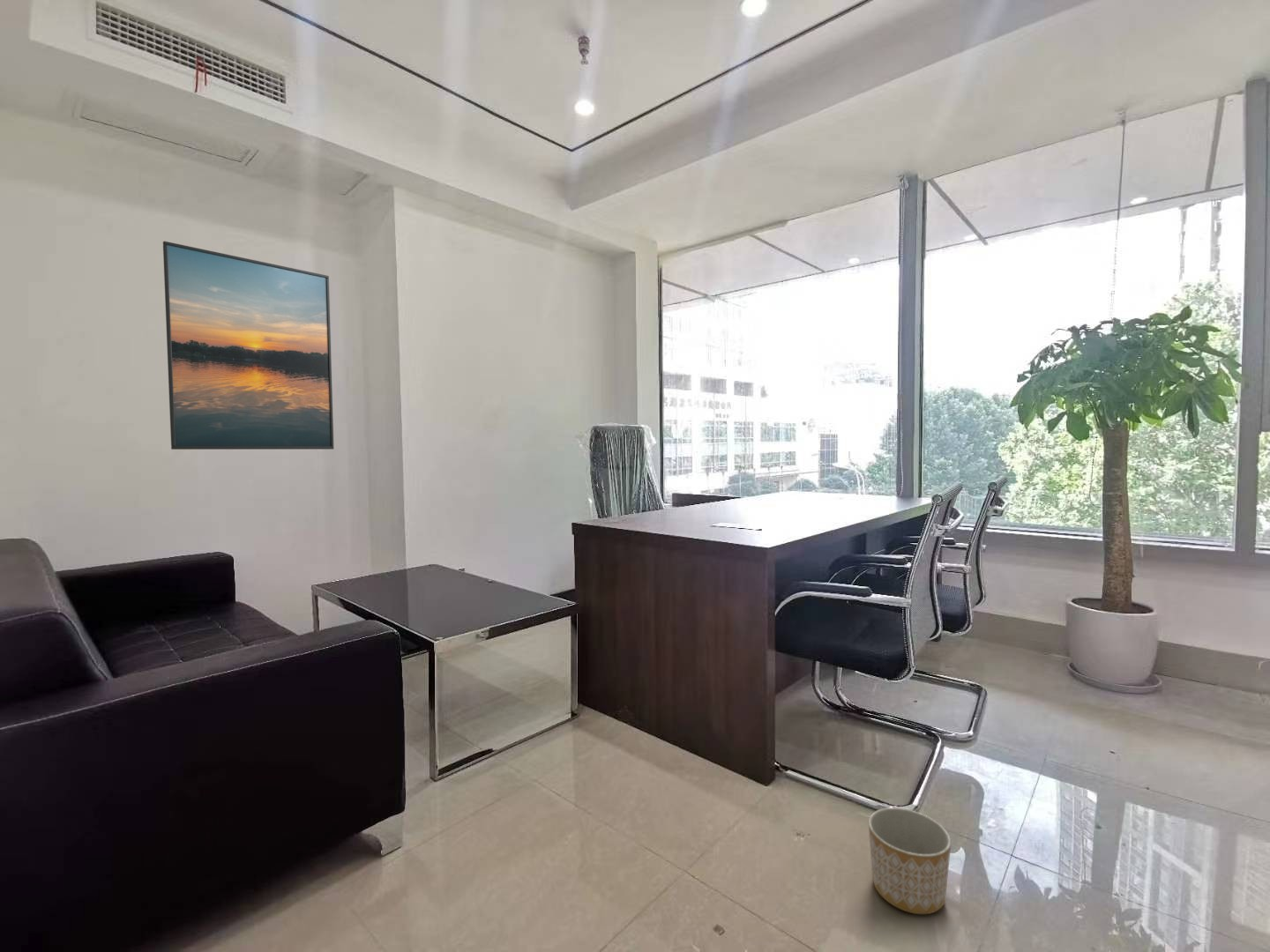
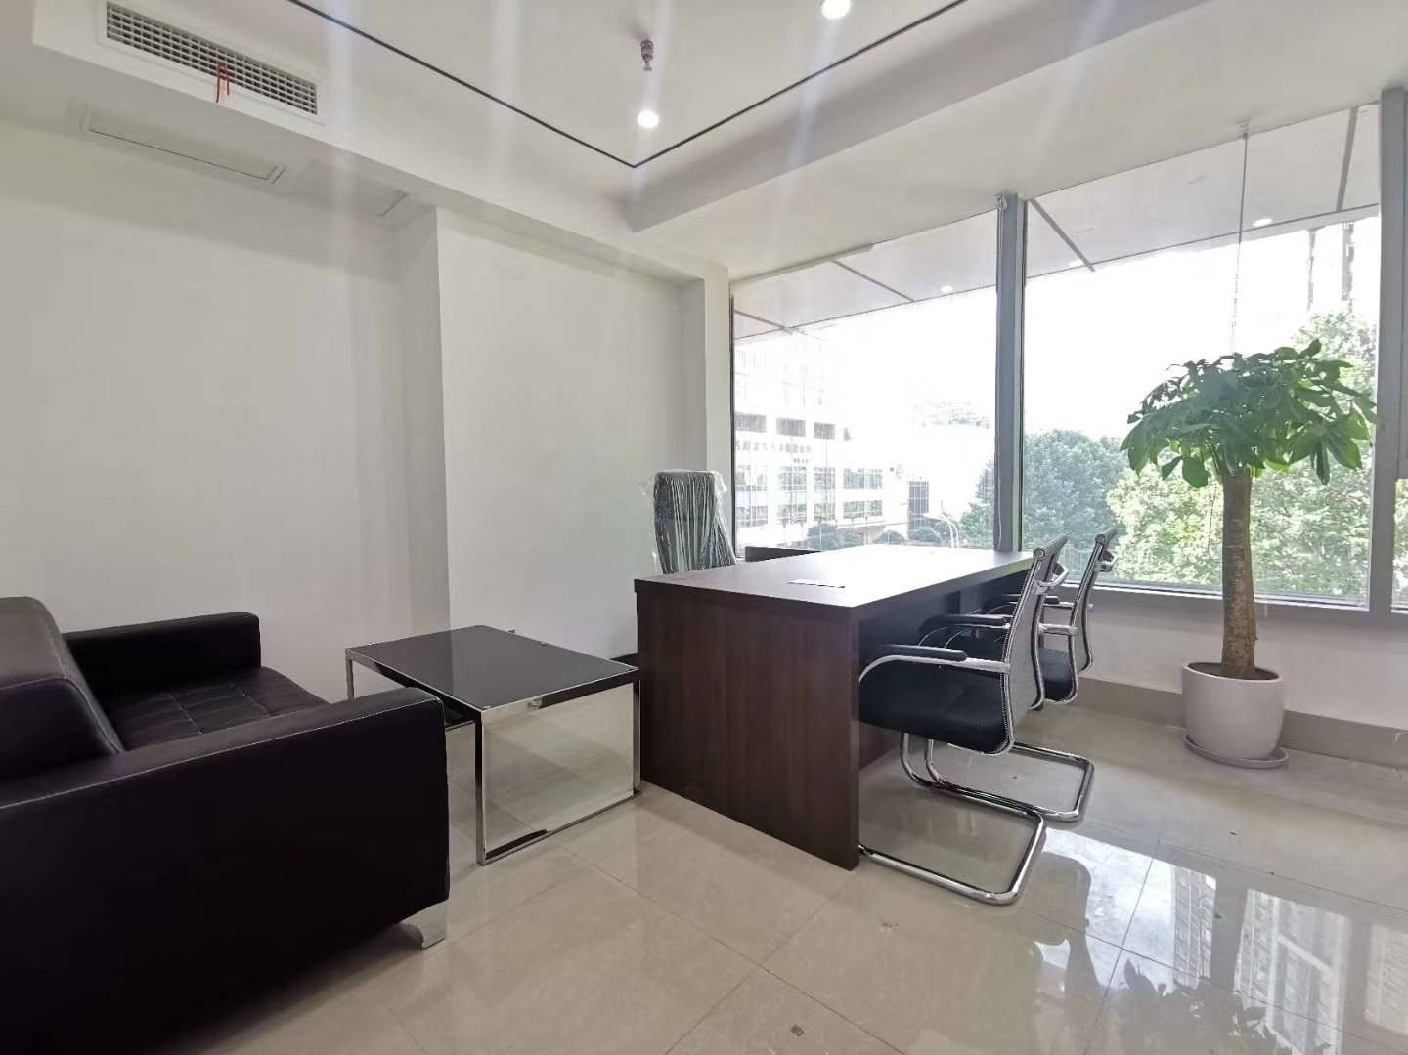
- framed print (256, 355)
- planter (908, 860)
